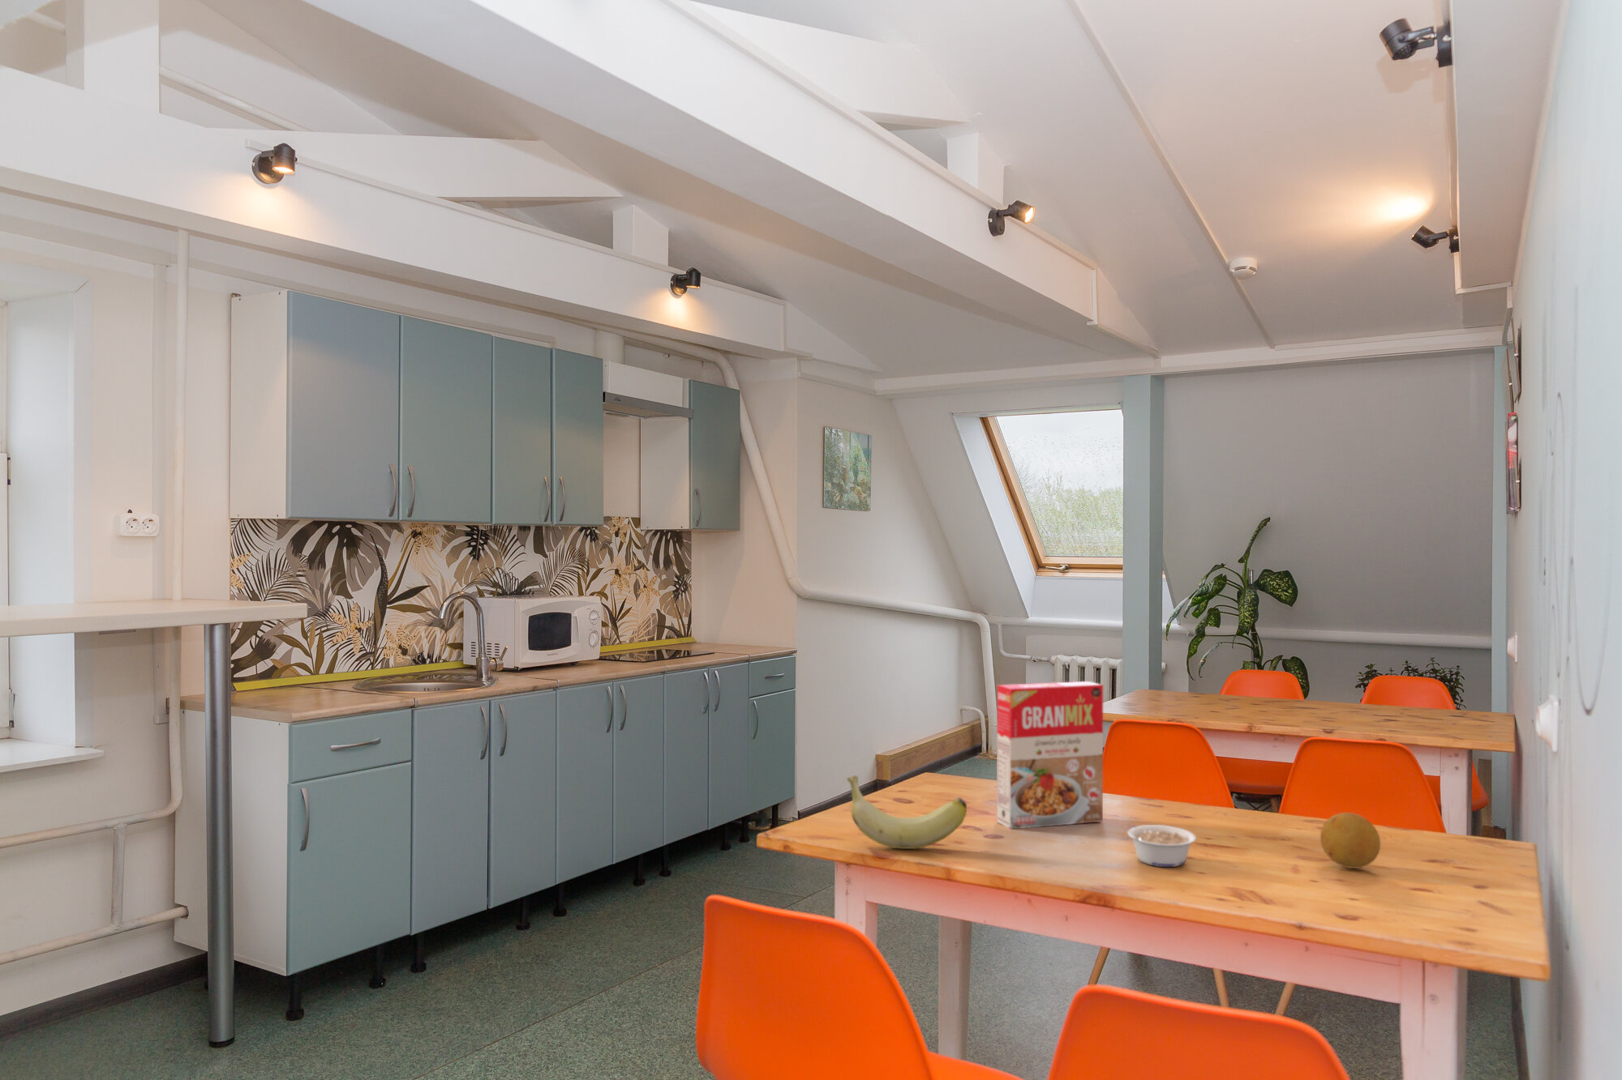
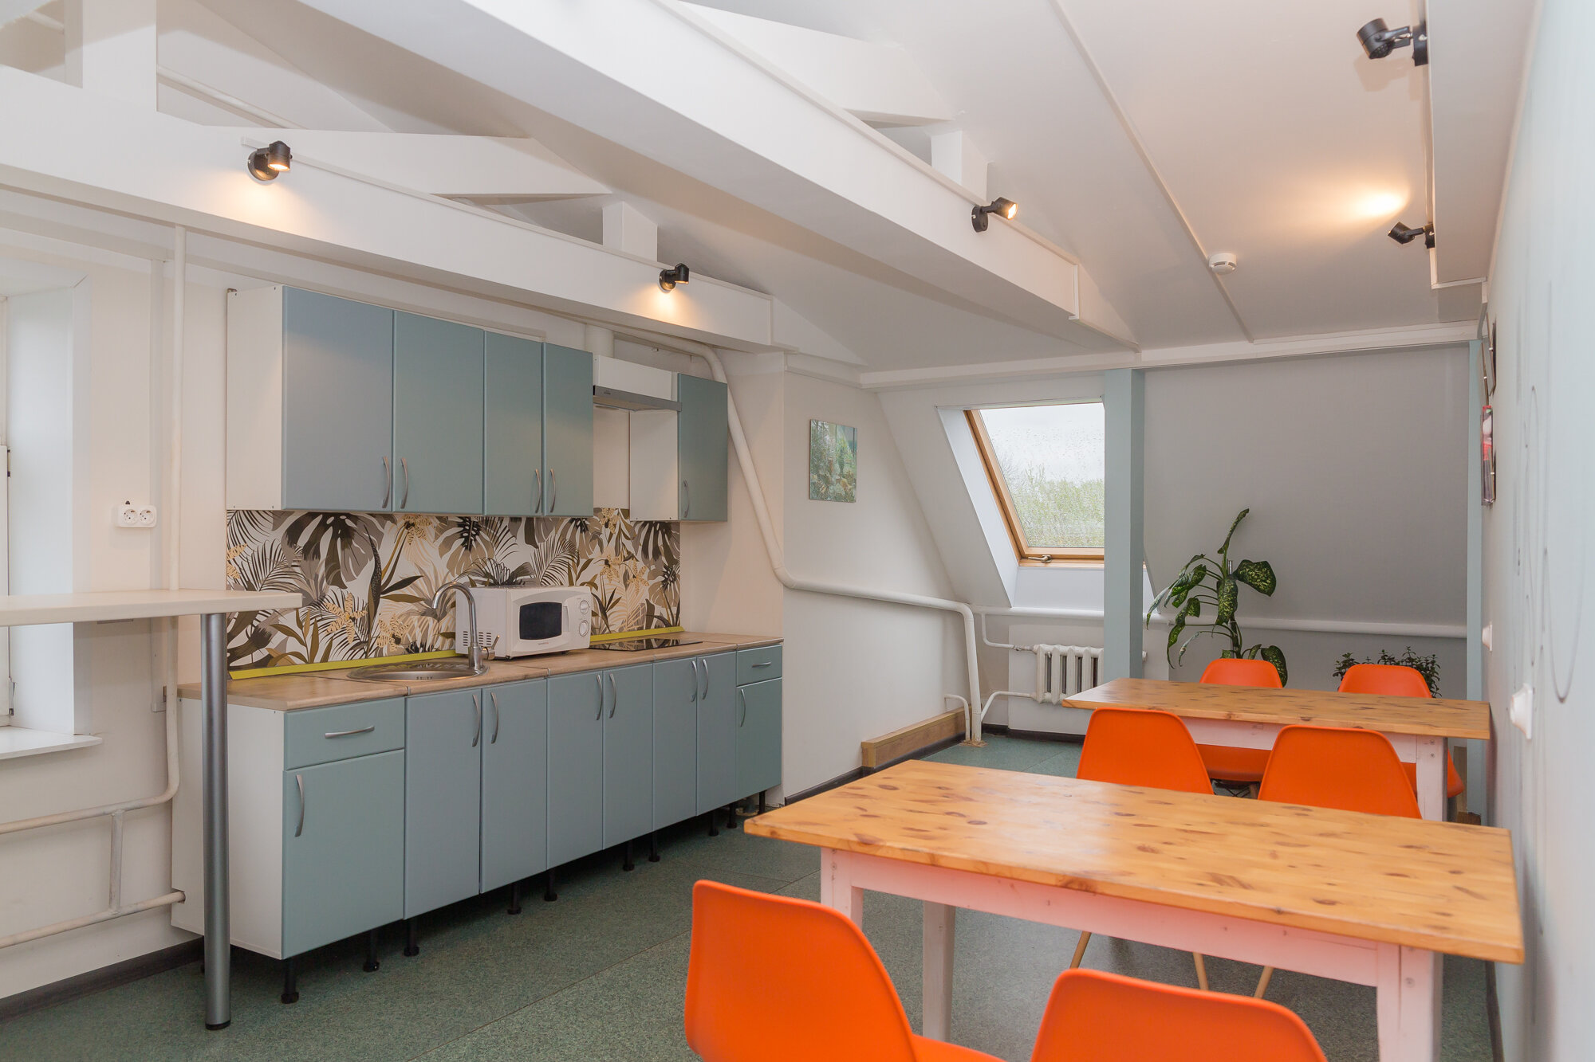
- banana (906, 817)
- fruit (1349, 840)
- legume (1160, 845)
- cereal box (1049, 752)
